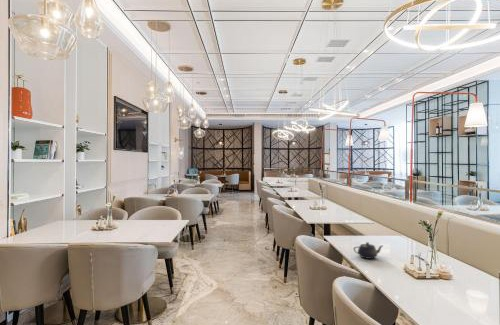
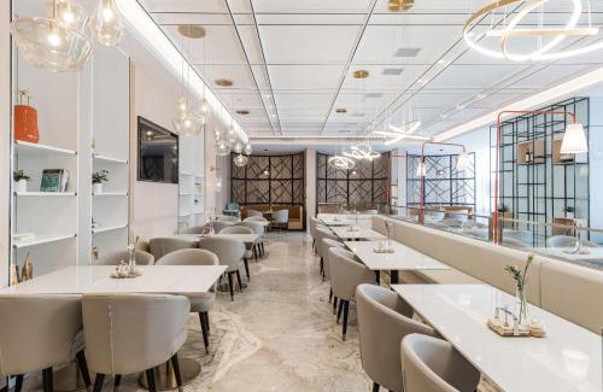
- teapot (368, 249)
